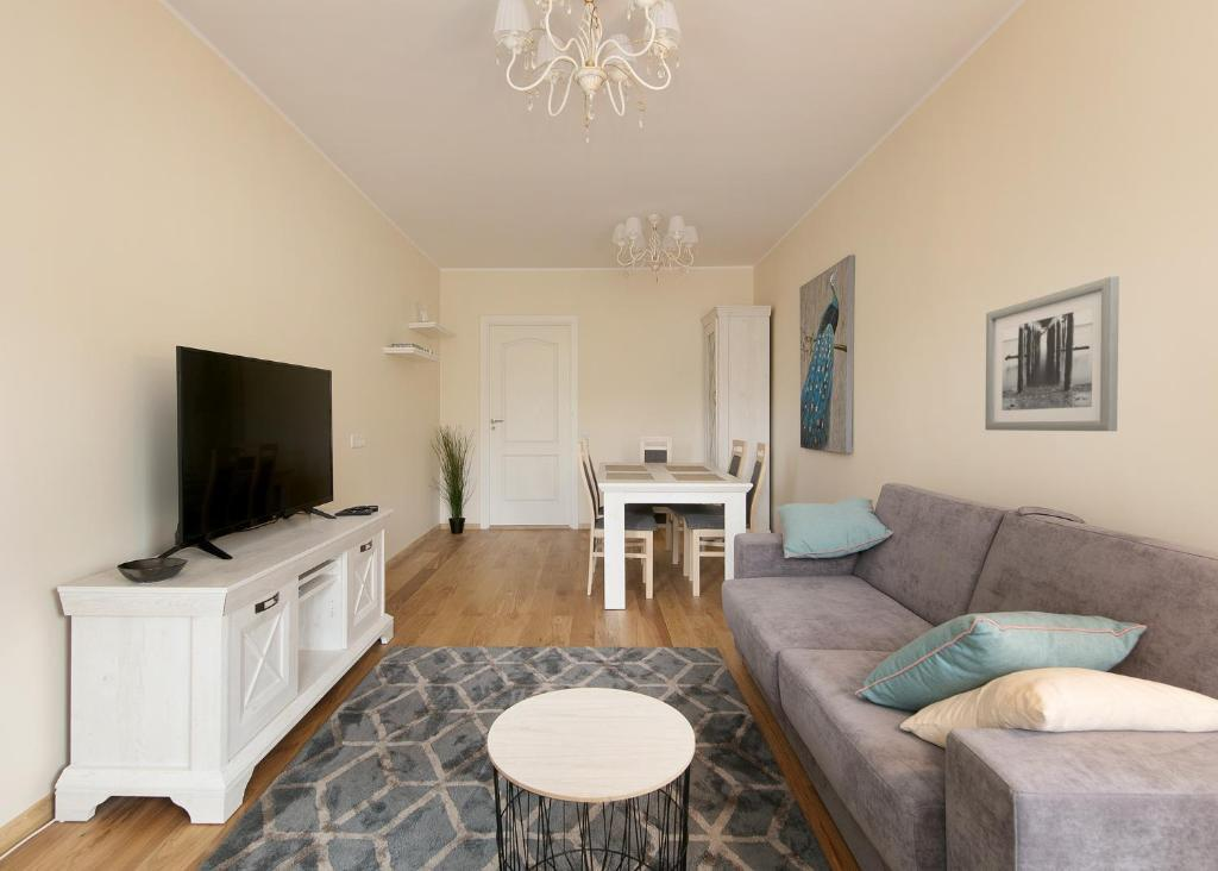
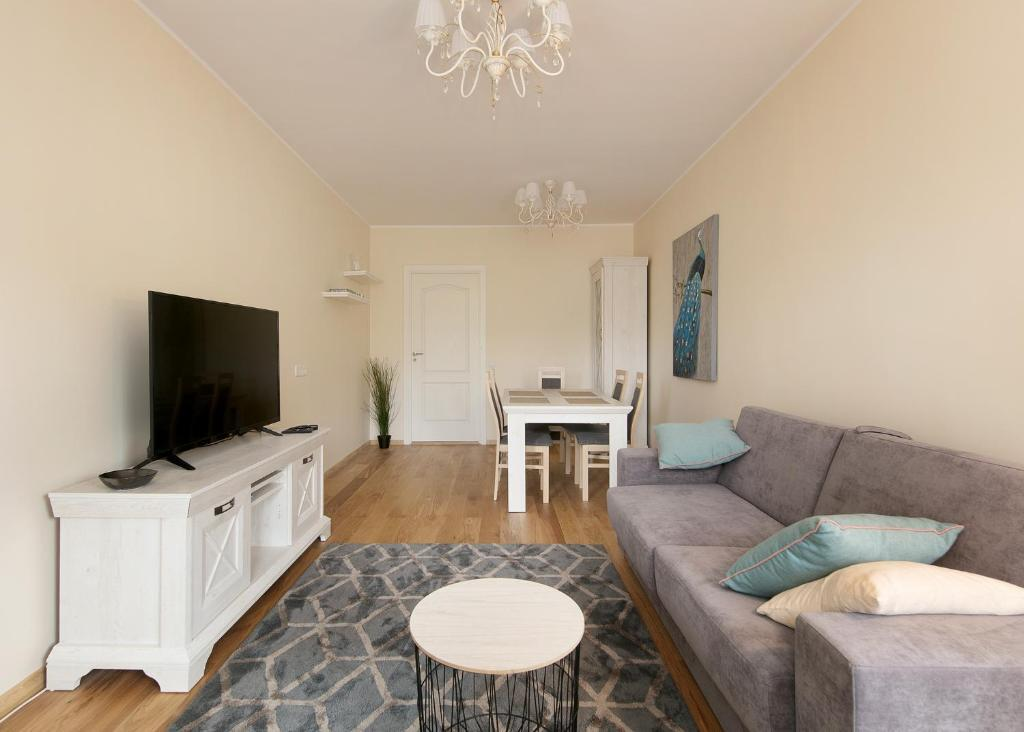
- wall art (1042, 363)
